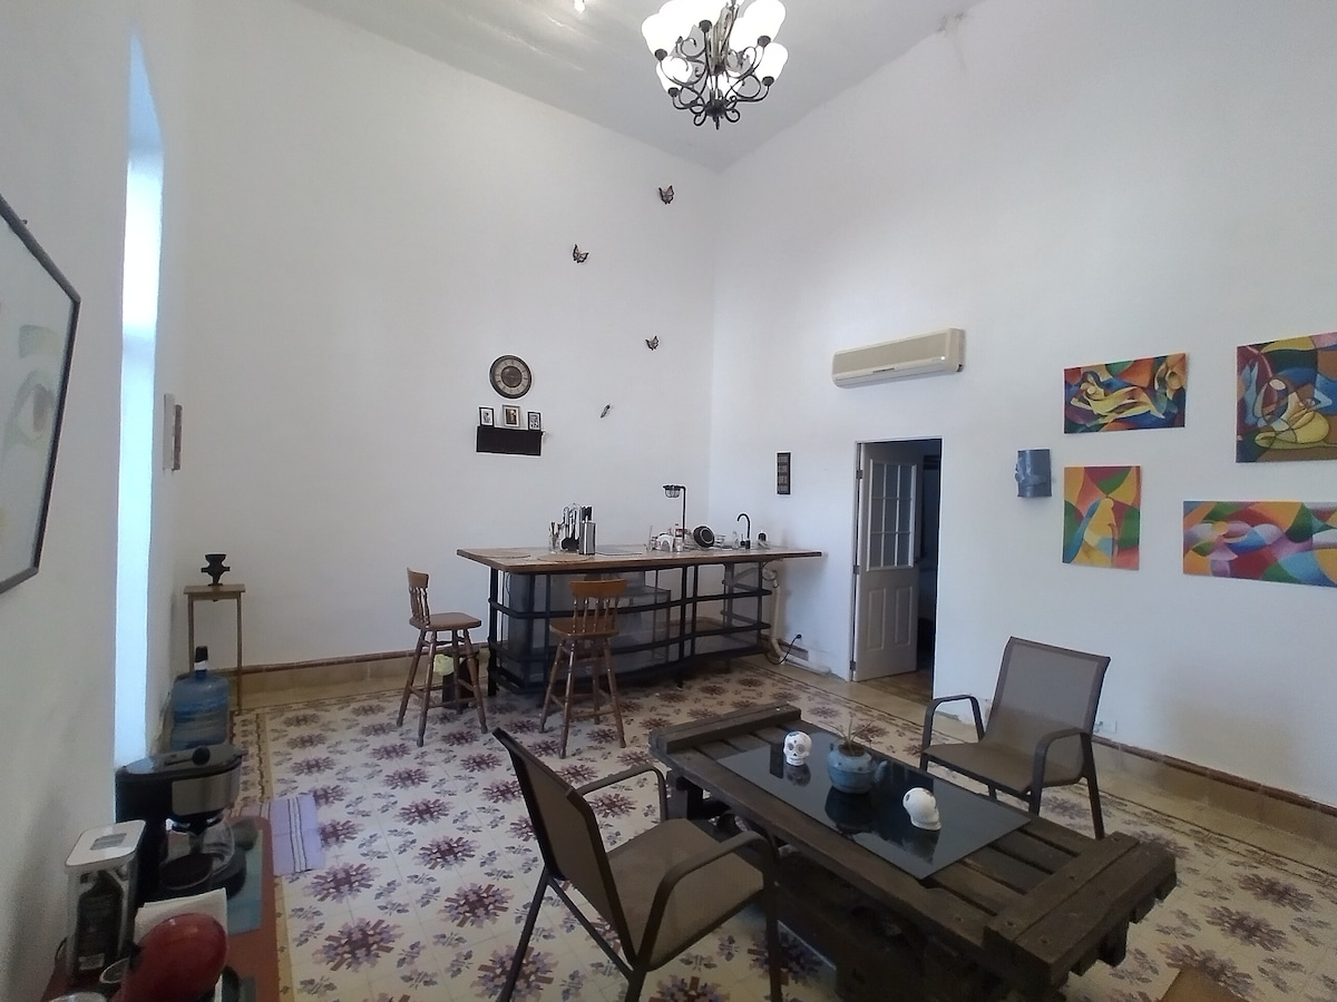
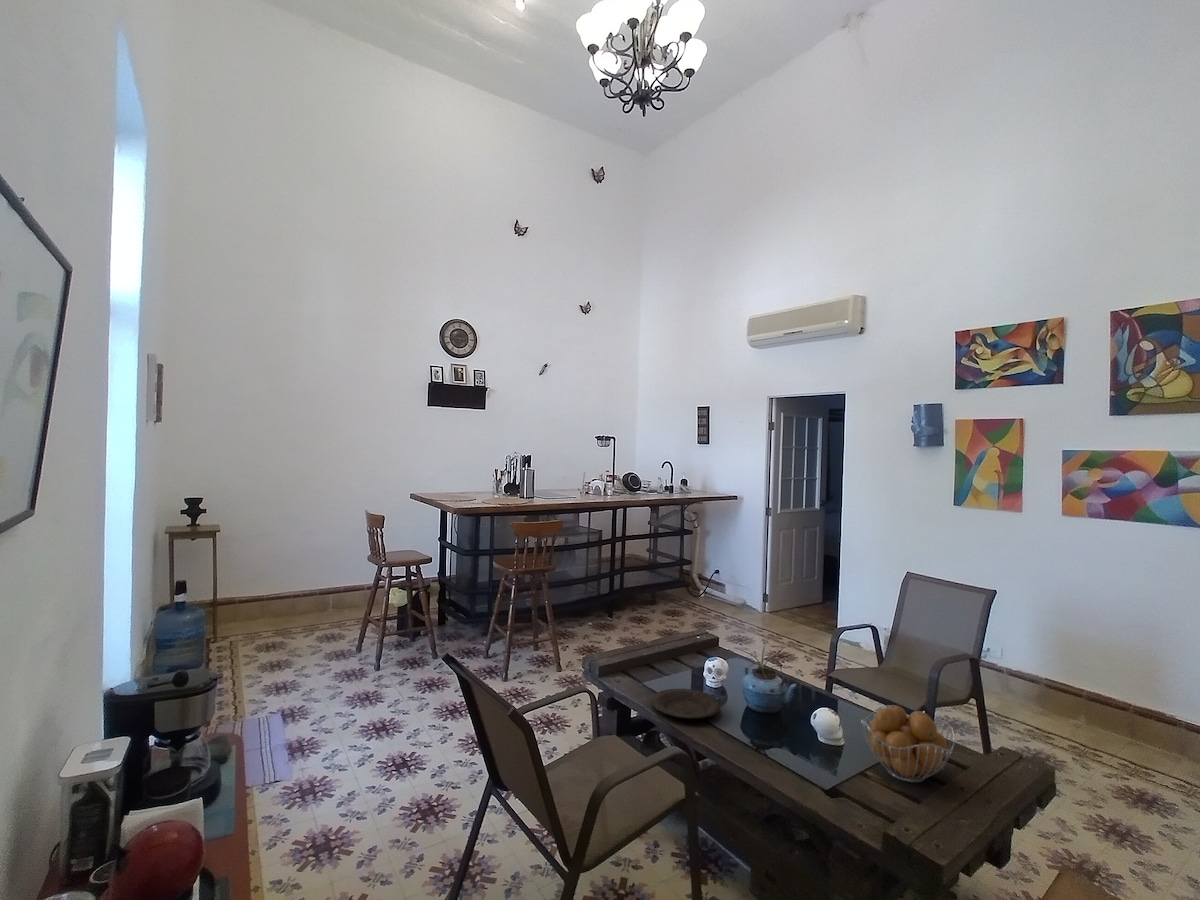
+ plate (685, 705)
+ fruit basket (906, 742)
